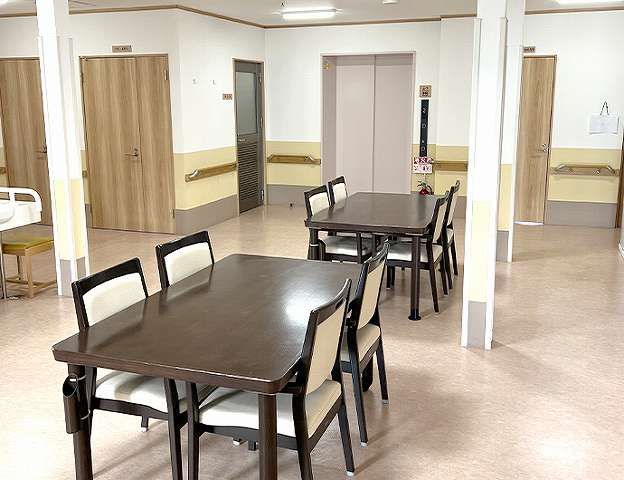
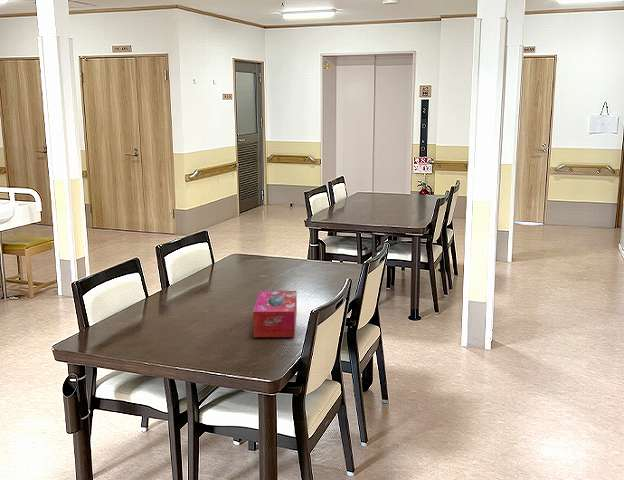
+ tissue box (276, 312)
